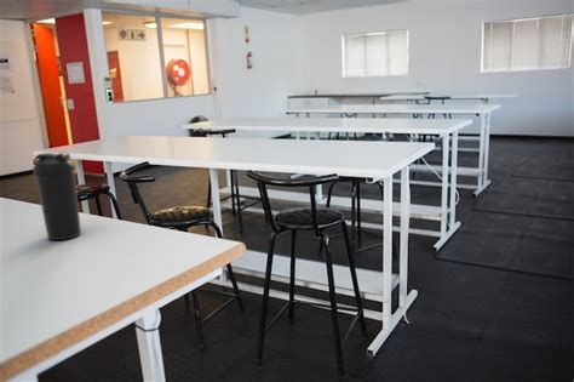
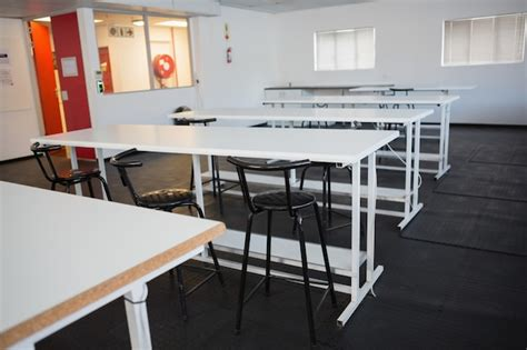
- water bottle (58, 194)
